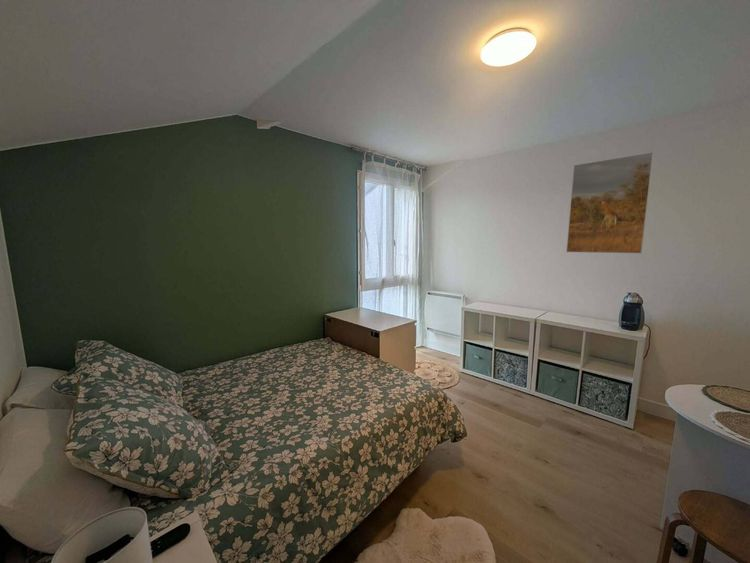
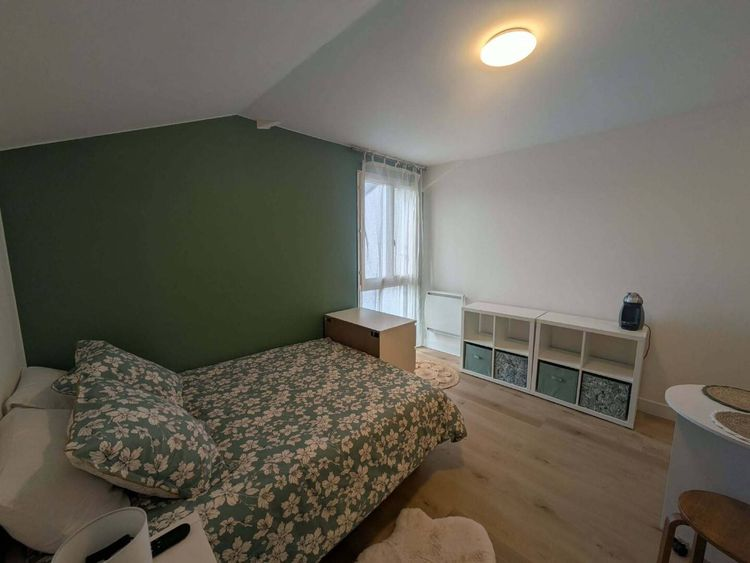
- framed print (606, 206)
